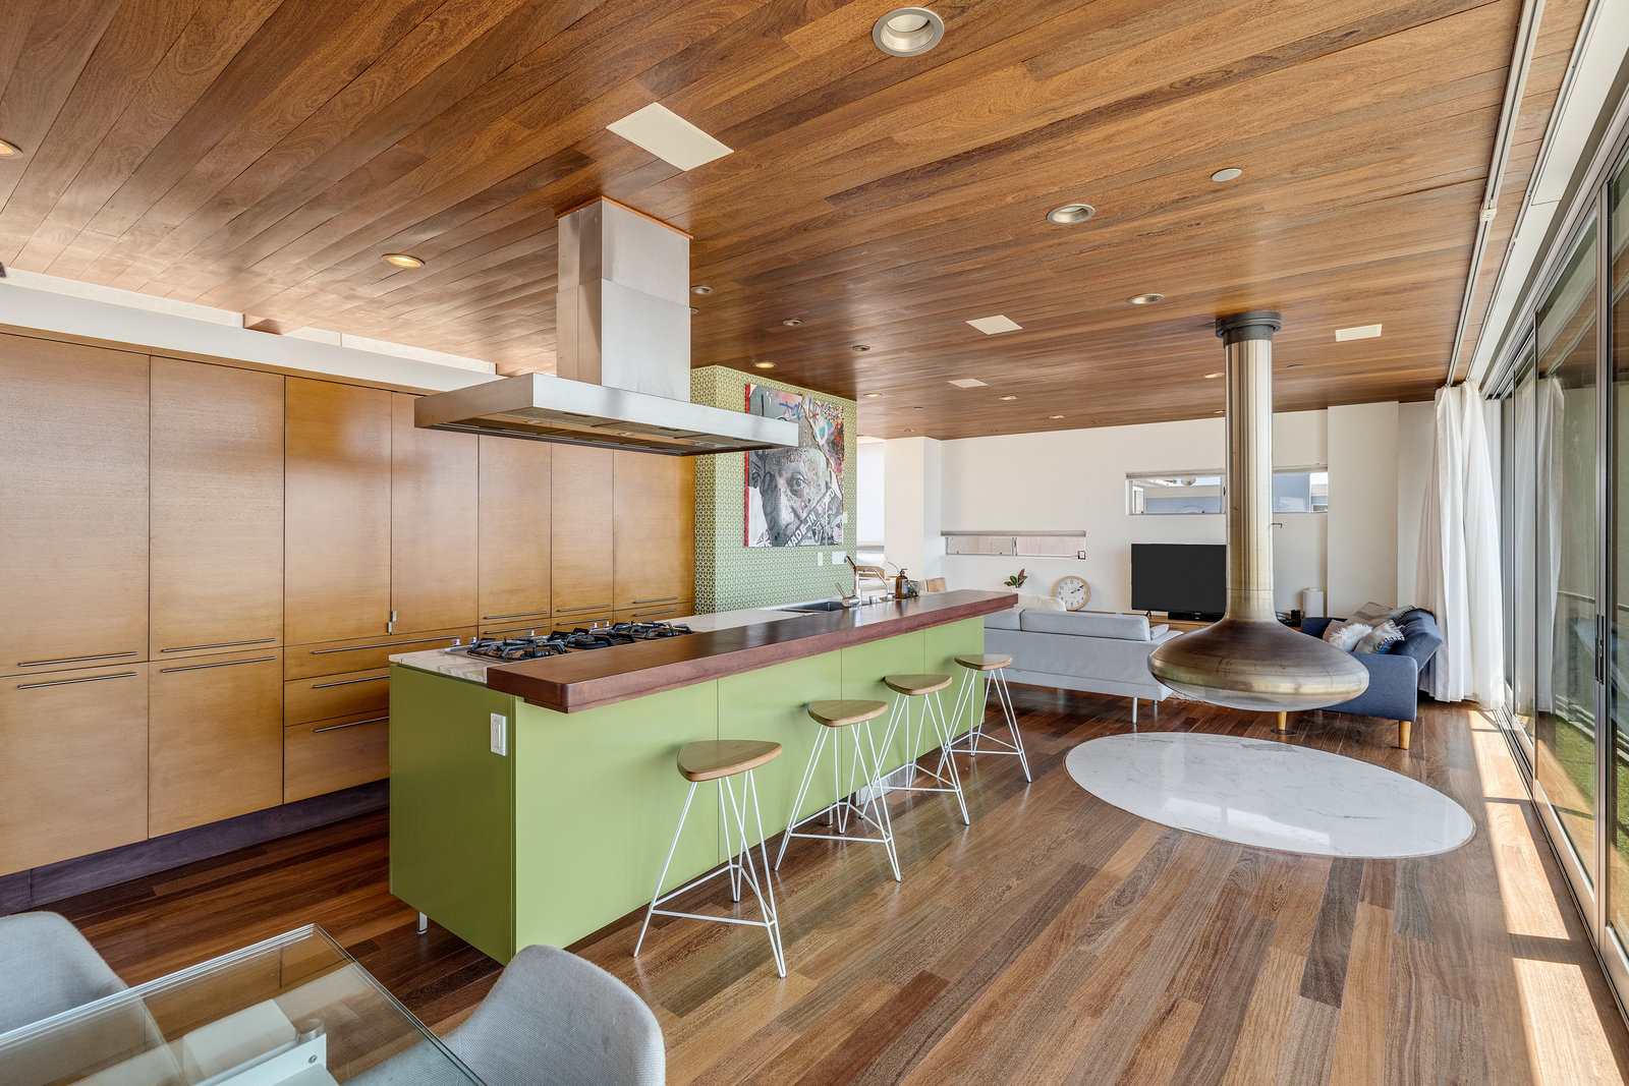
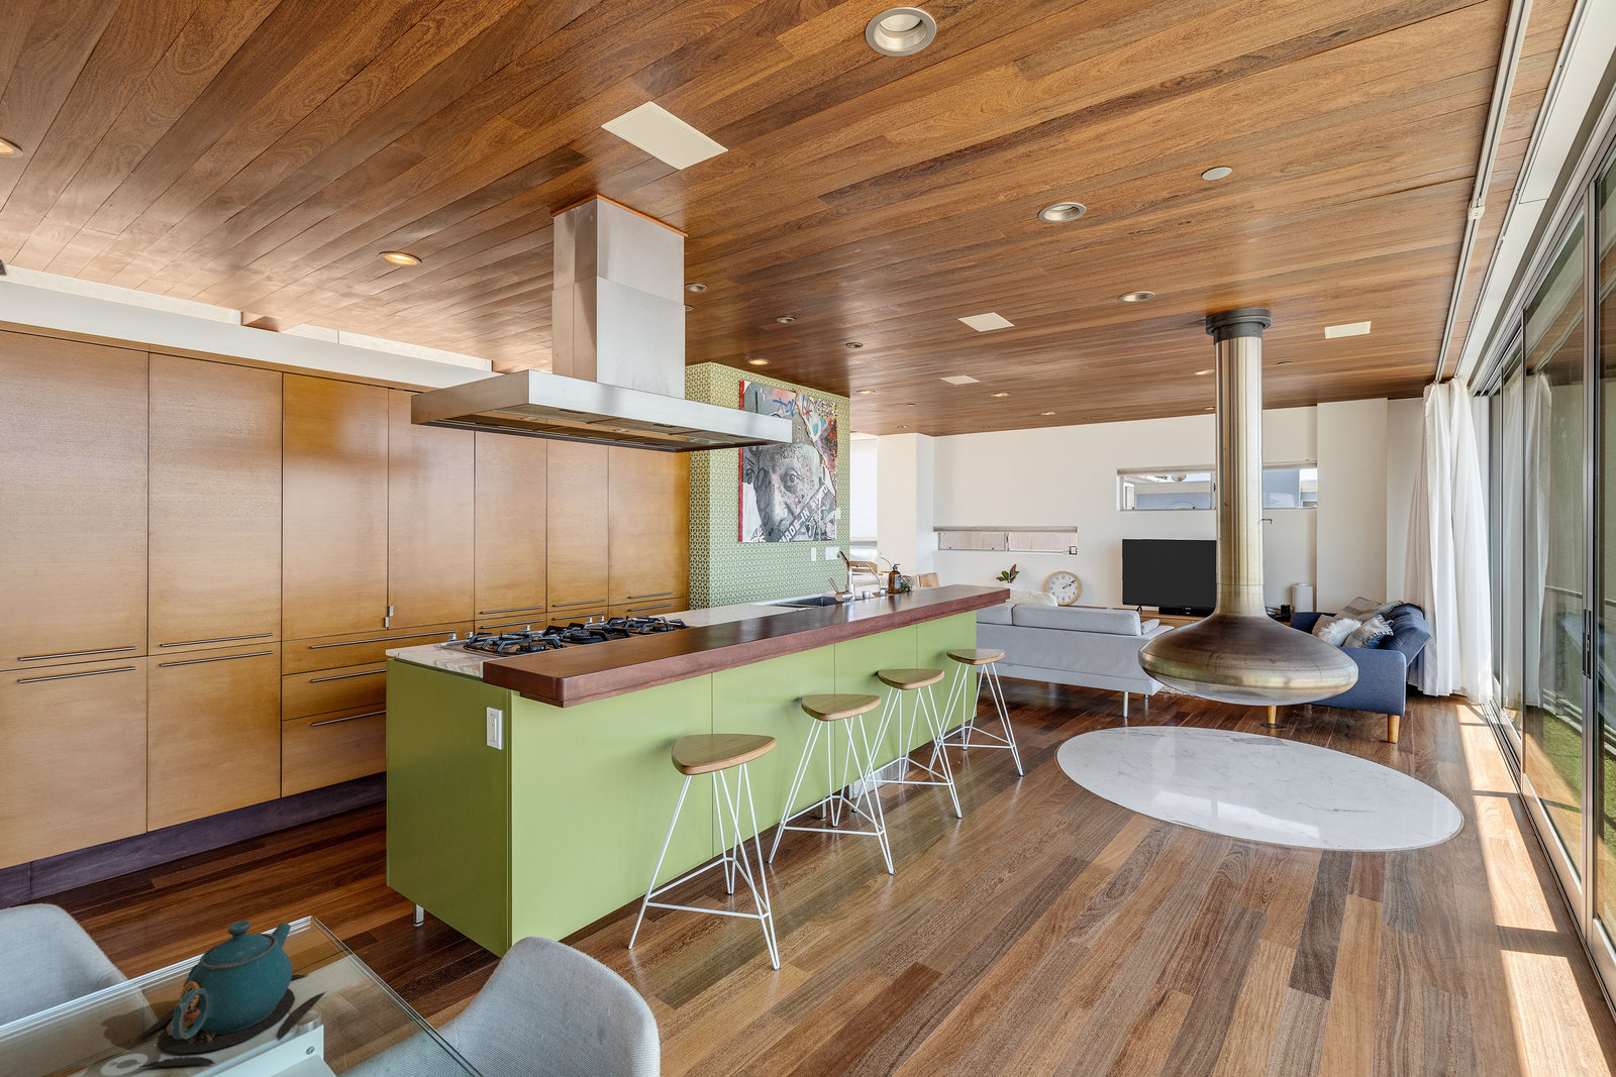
+ teapot (231, 974)
